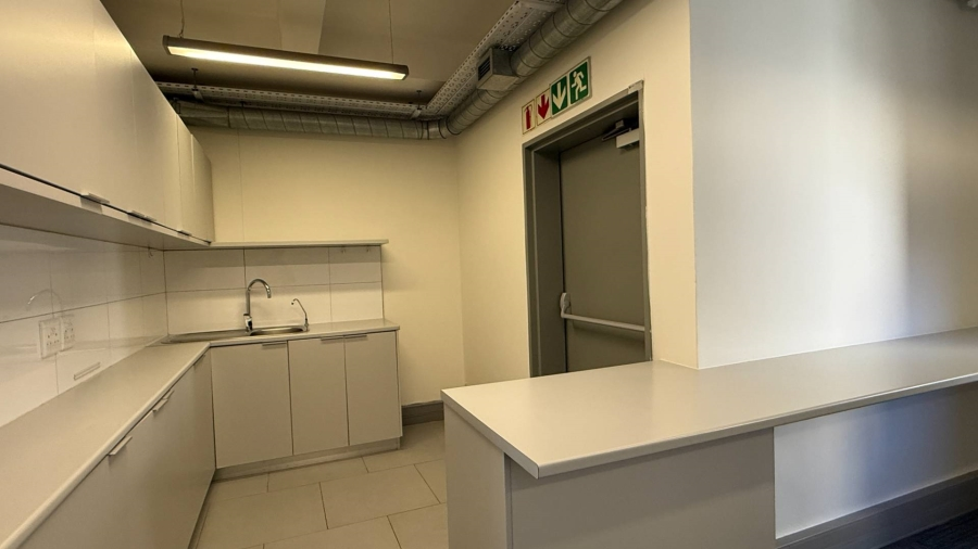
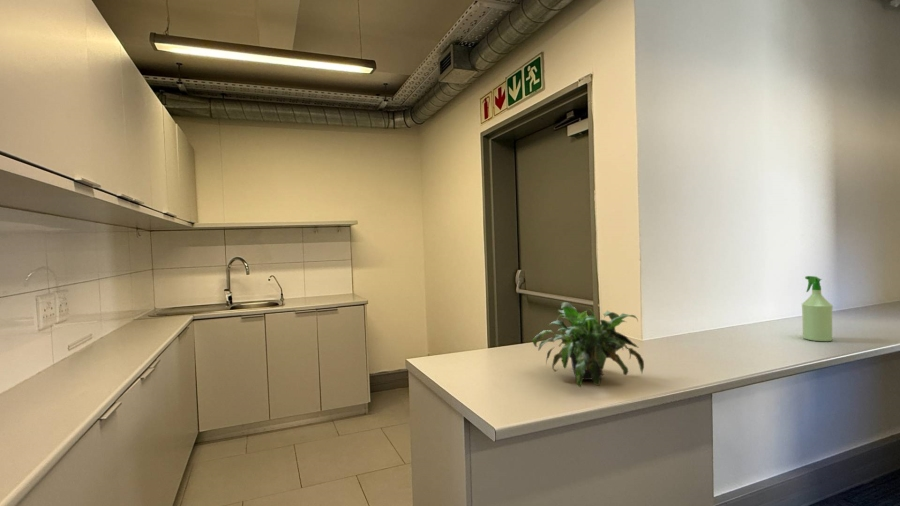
+ potted plant (582, 338)
+ spray bottle (816, 307)
